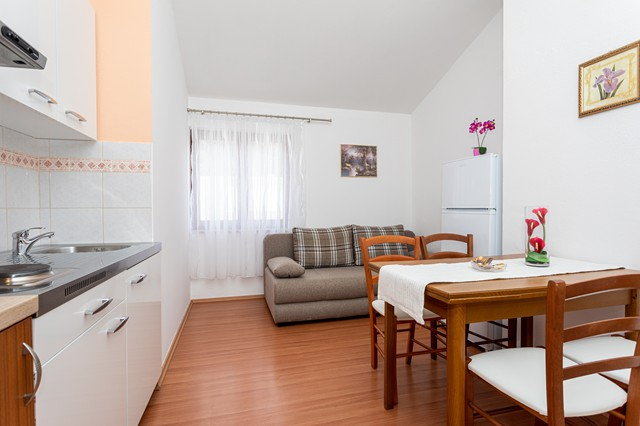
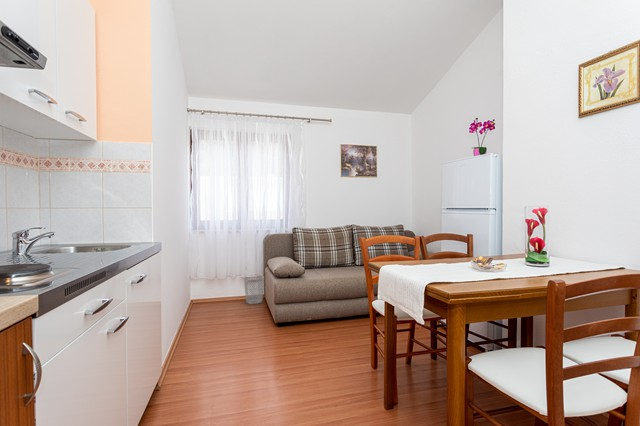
+ wastebasket (254, 289)
